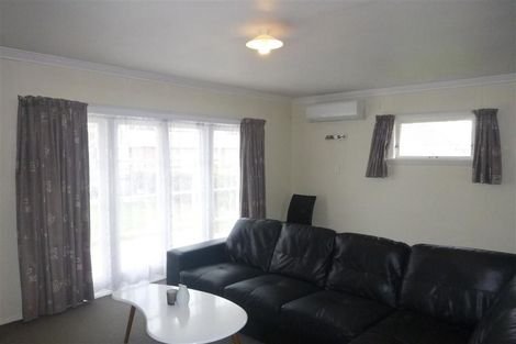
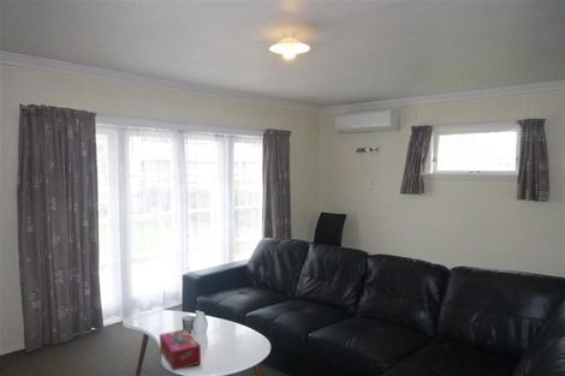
+ tissue box (179, 348)
